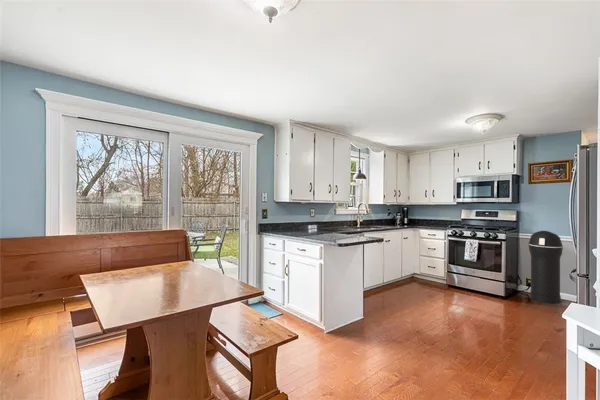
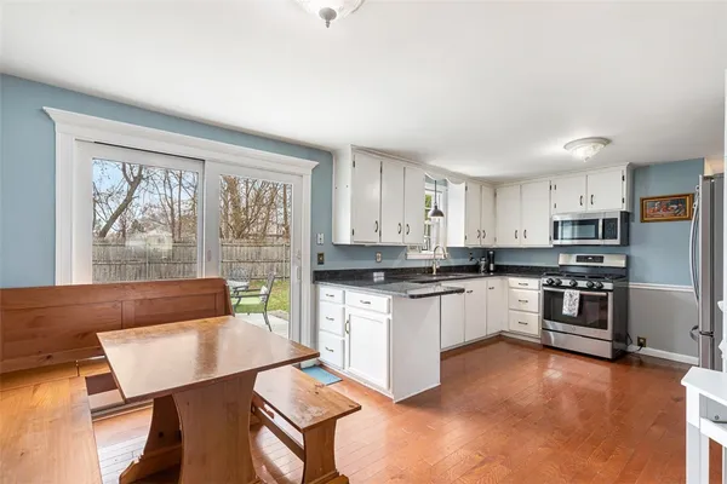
- trash can (544, 265)
